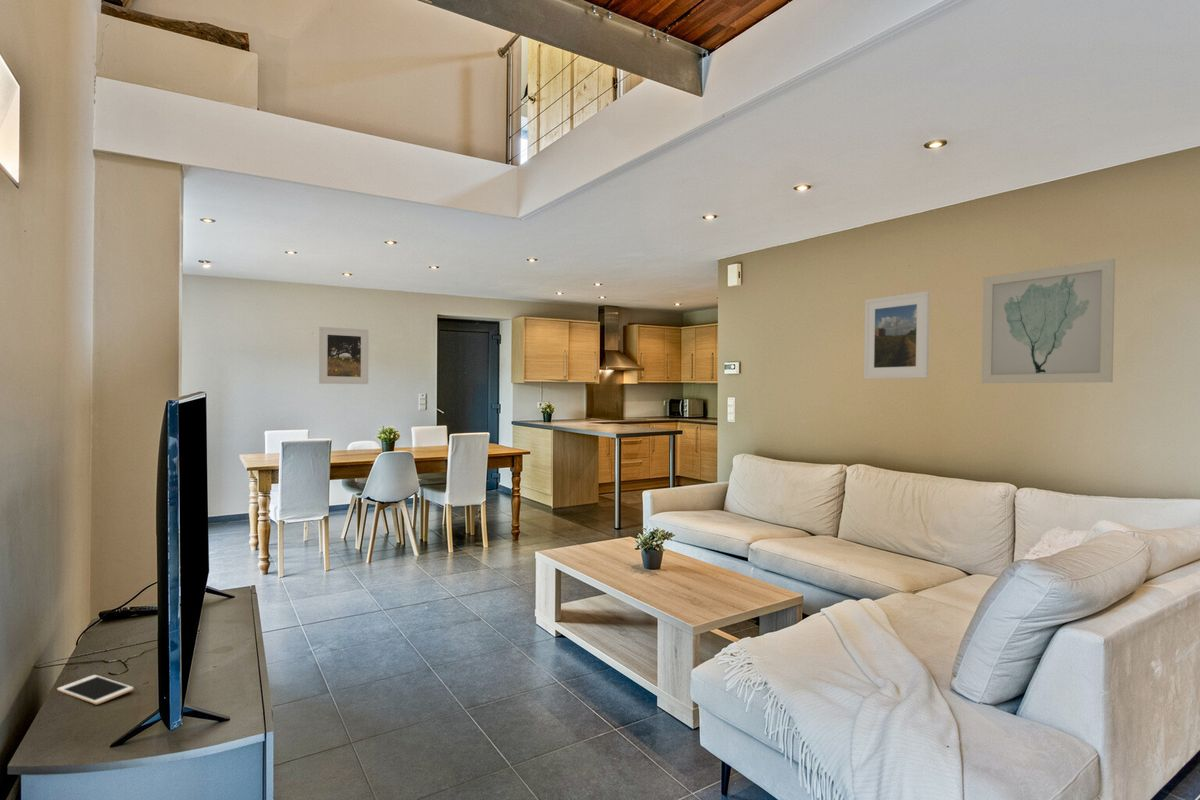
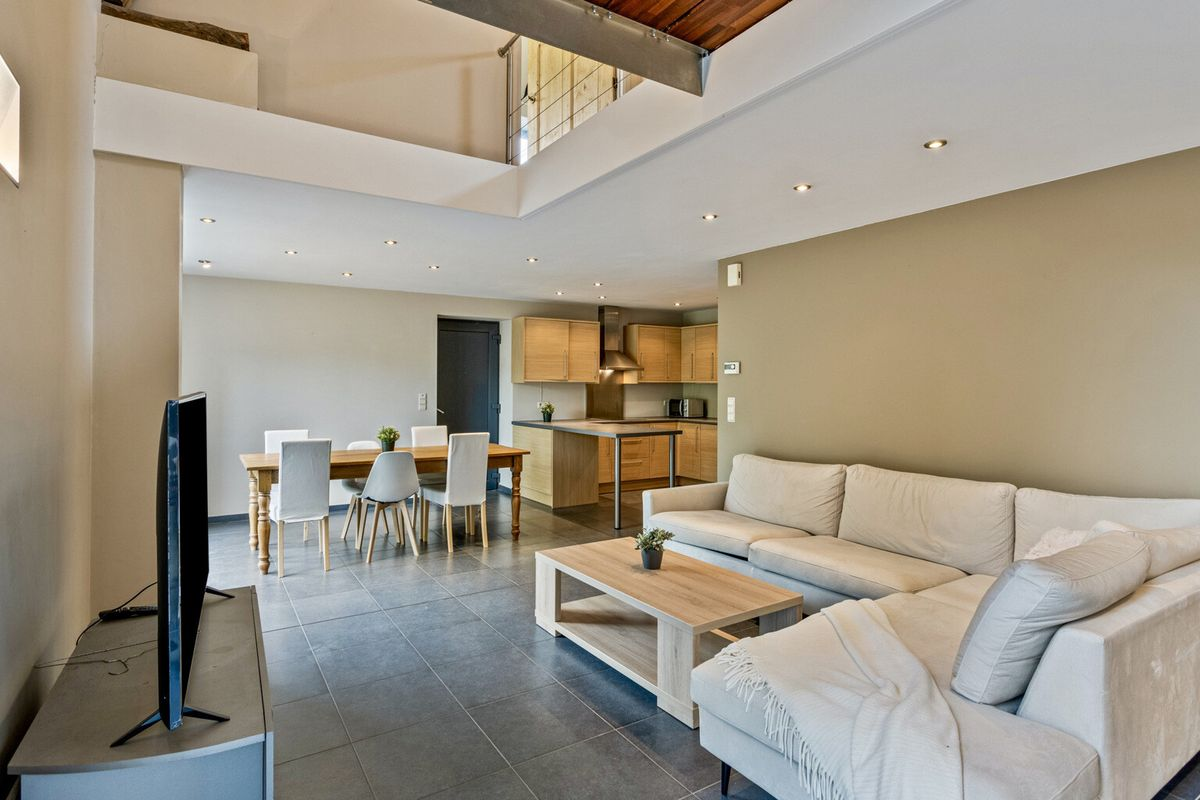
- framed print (344, 356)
- wall art (1043, 325)
- cell phone (95, 689)
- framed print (895, 336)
